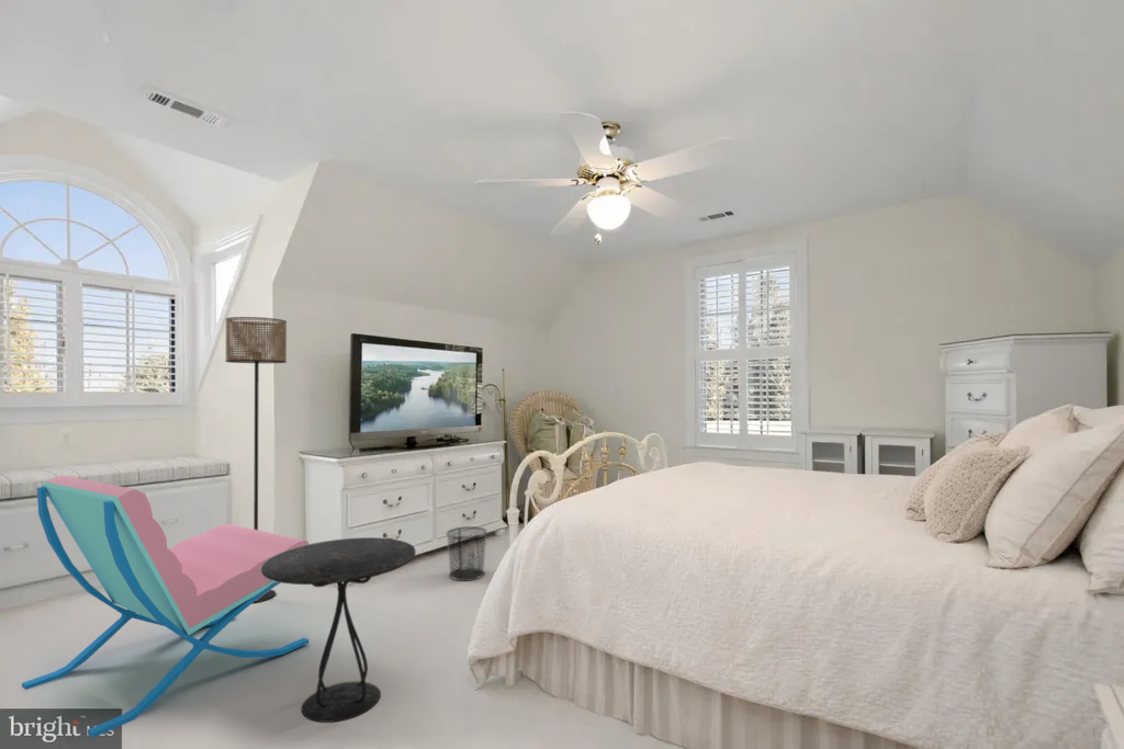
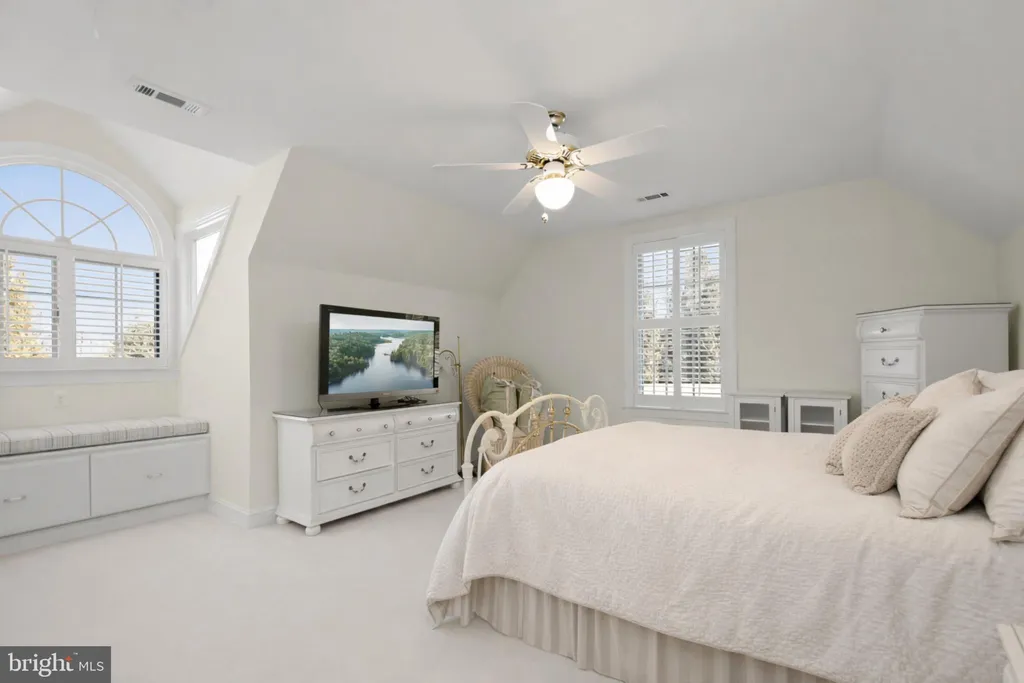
- lounge chair (180, 566)
- waste bin (465, 553)
- side table (337, 626)
- floor lamp (256, 457)
